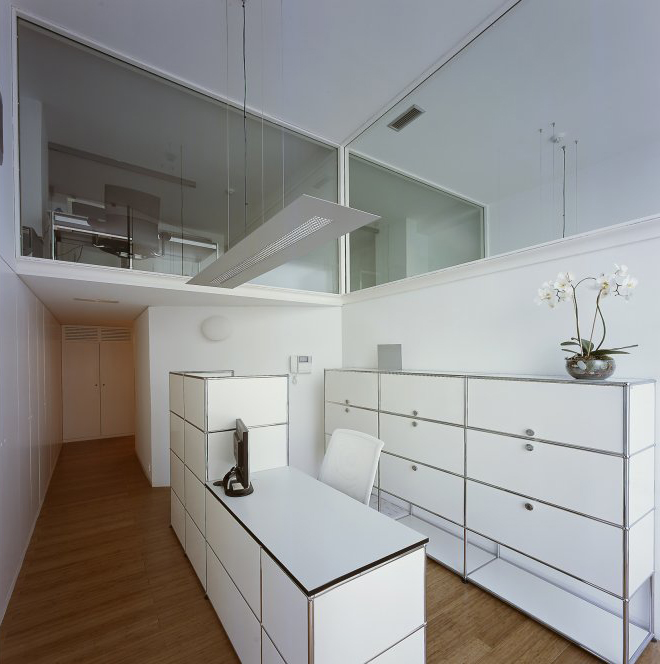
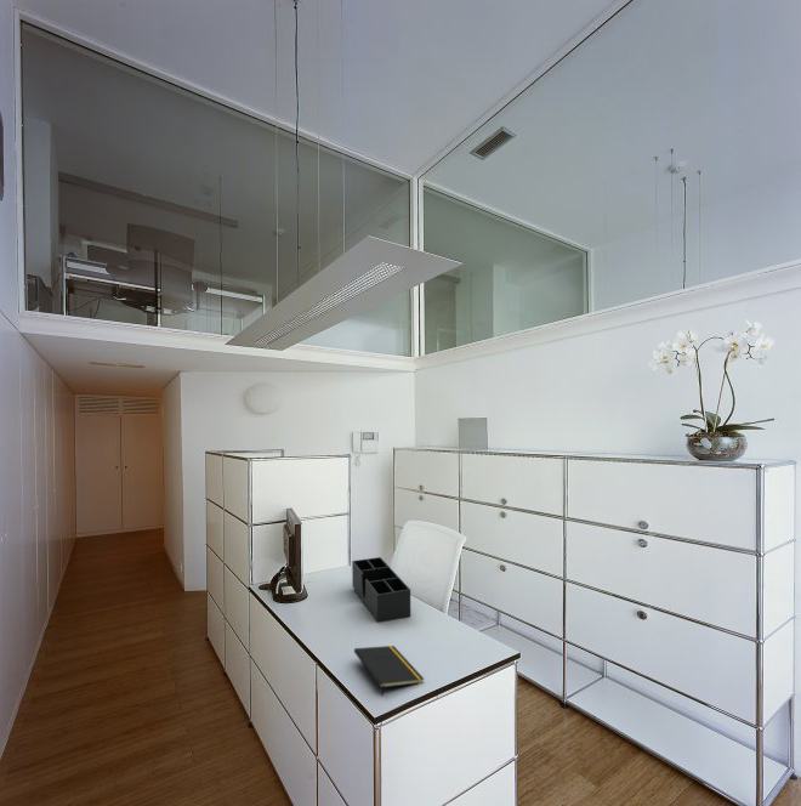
+ desk organizer (379, 588)
+ notepad (387, 664)
